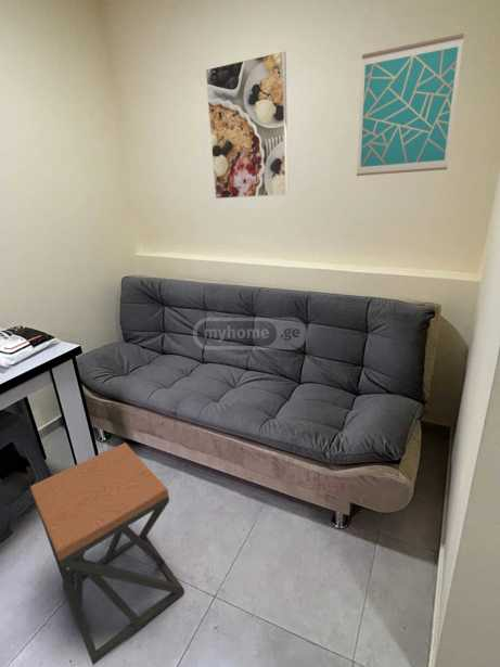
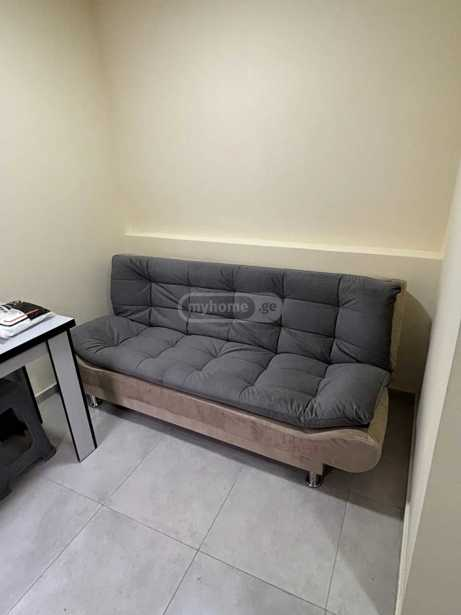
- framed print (246, 132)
- wall art (405, 112)
- stool (111, 542)
